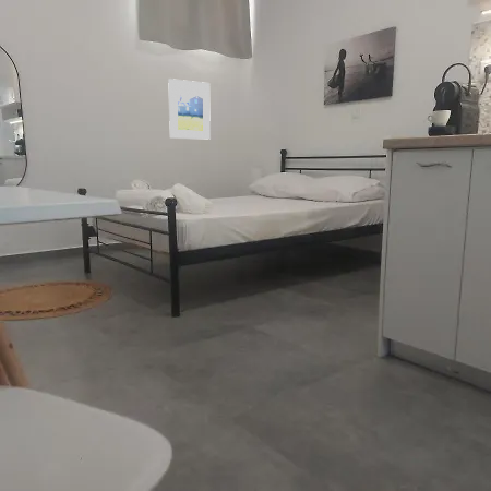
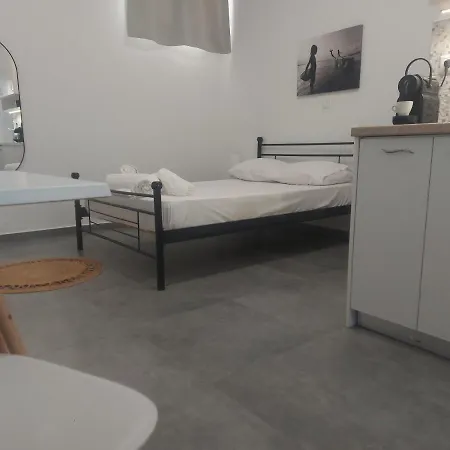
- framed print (190, 109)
